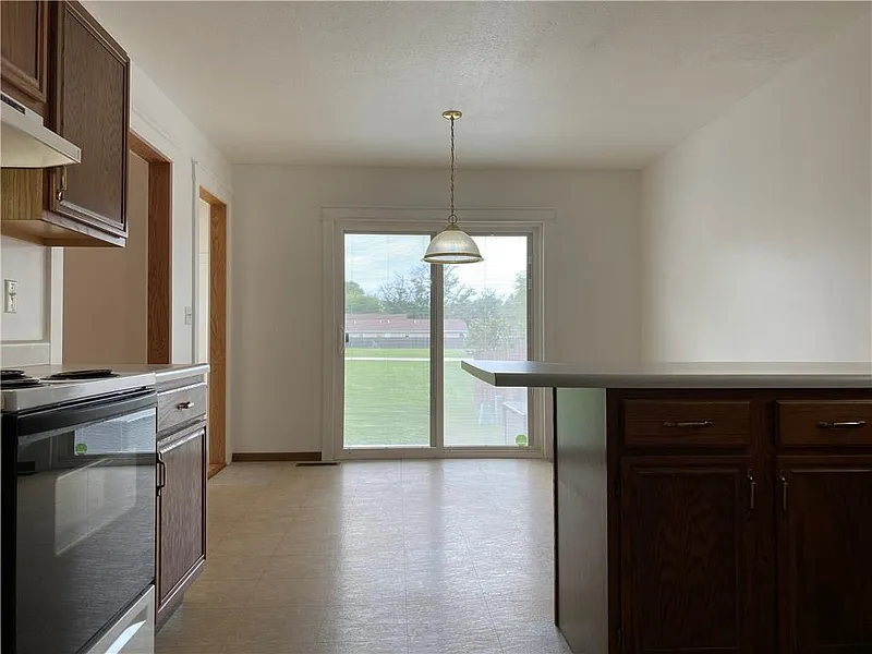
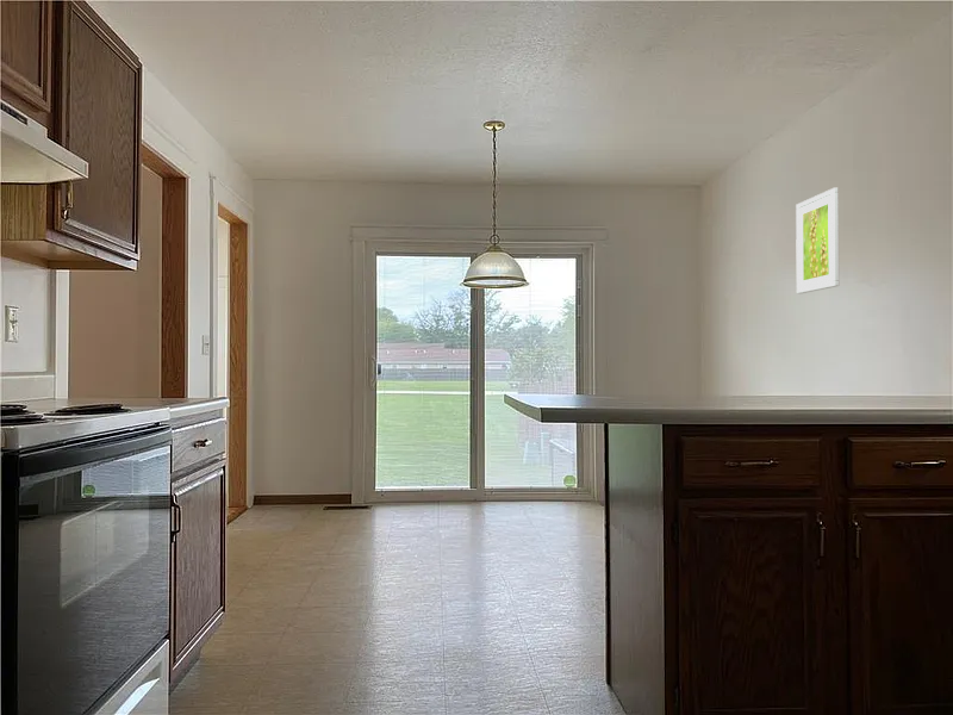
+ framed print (816, 243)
